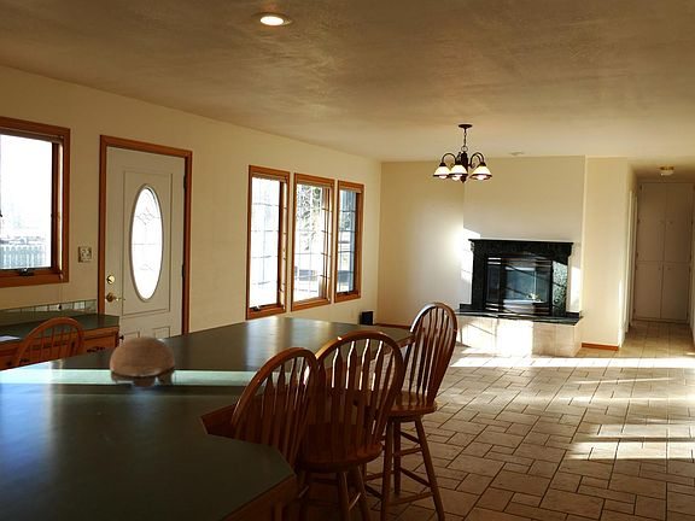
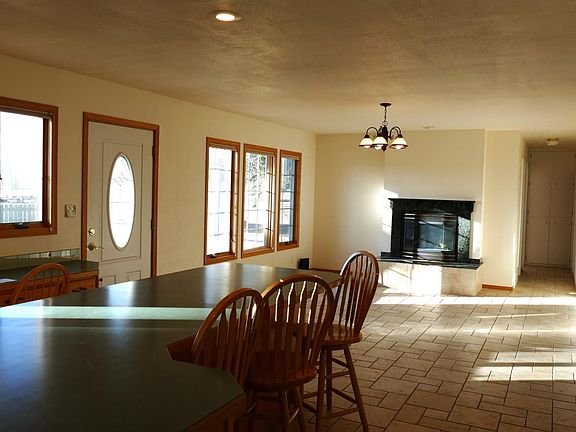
- decorative bowl (142, 359)
